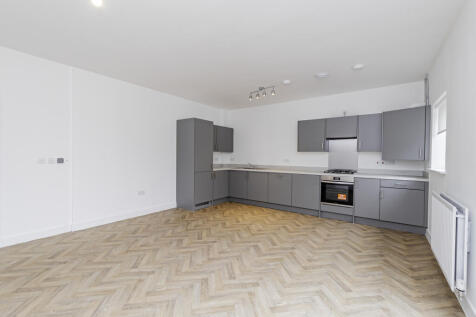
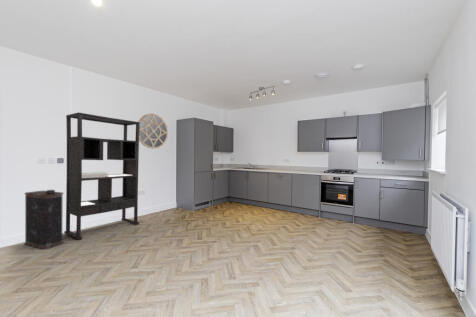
+ shelving unit (105, 173)
+ oil can (44, 216)
+ home mirror (153, 131)
